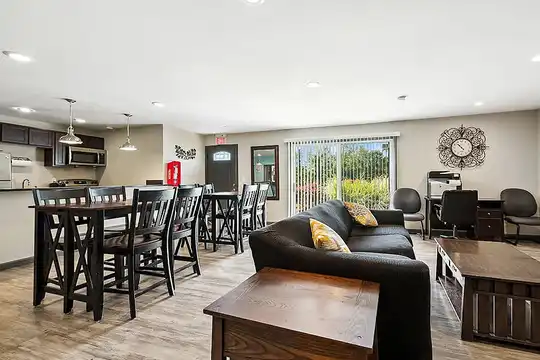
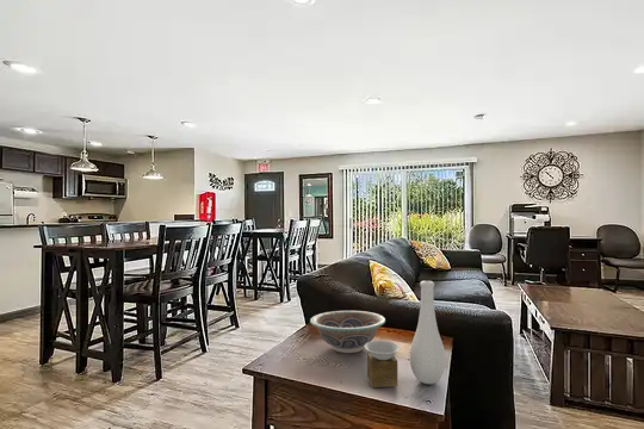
+ vase (414, 336)
+ decorative bowl (347, 332)
